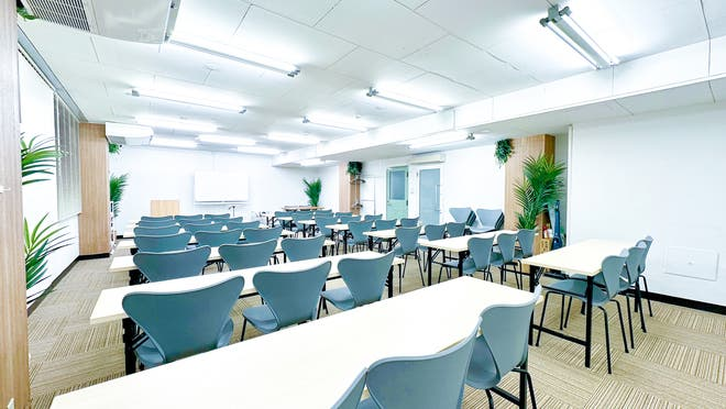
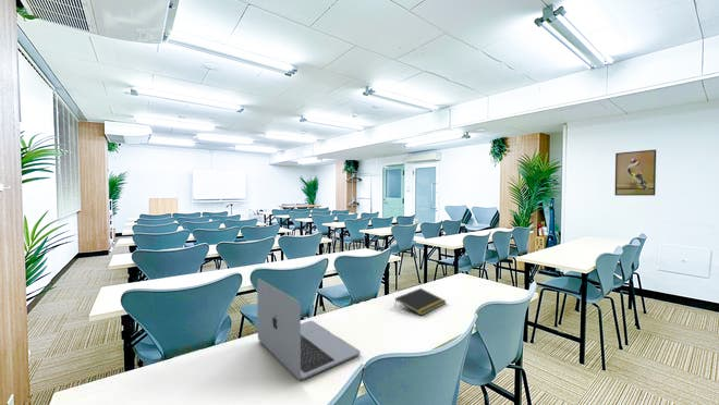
+ notepad (421, 300)
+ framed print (634, 173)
+ laptop (300, 315)
